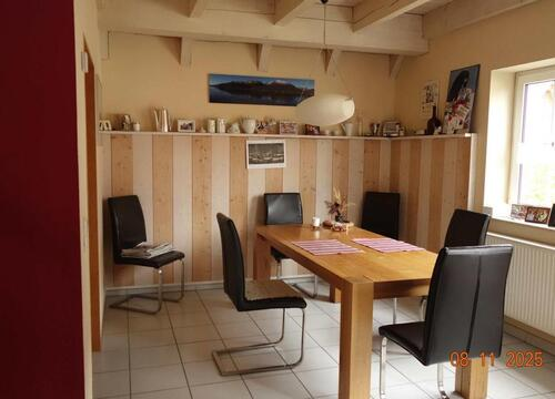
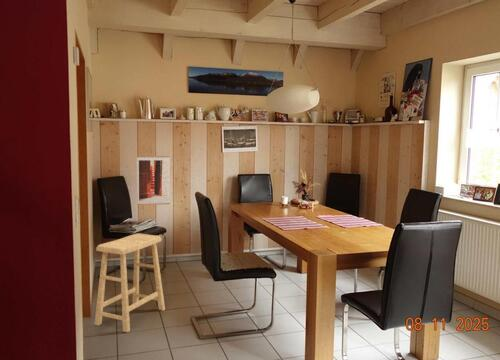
+ stool (133, 279)
+ wall art (153, 180)
